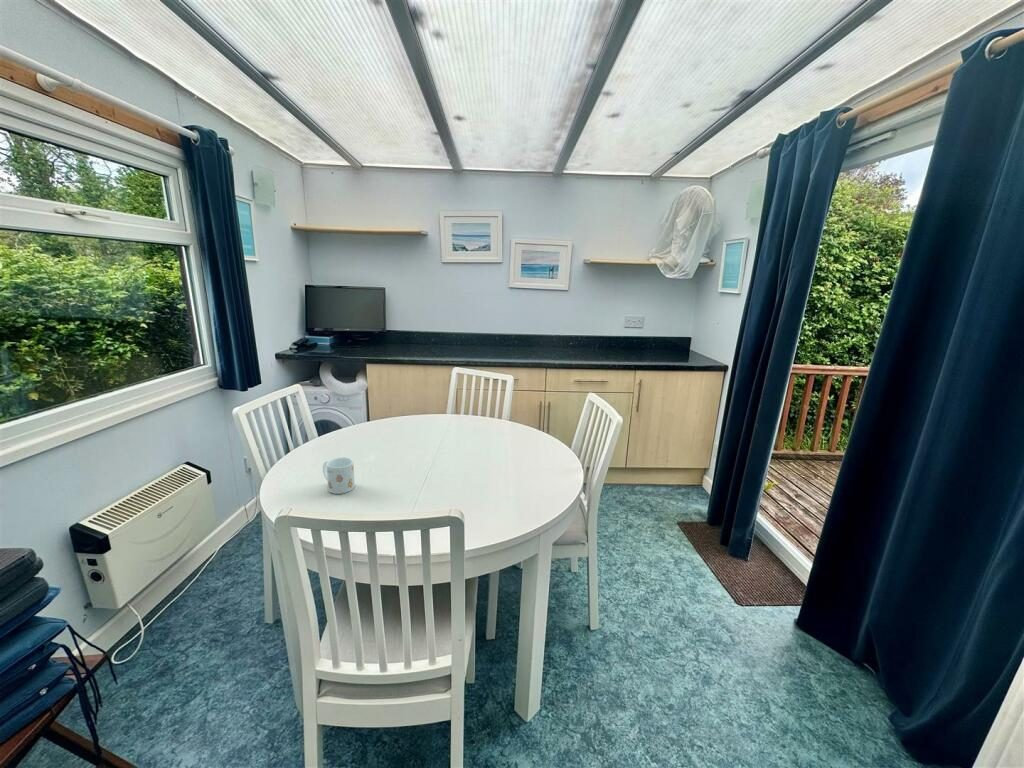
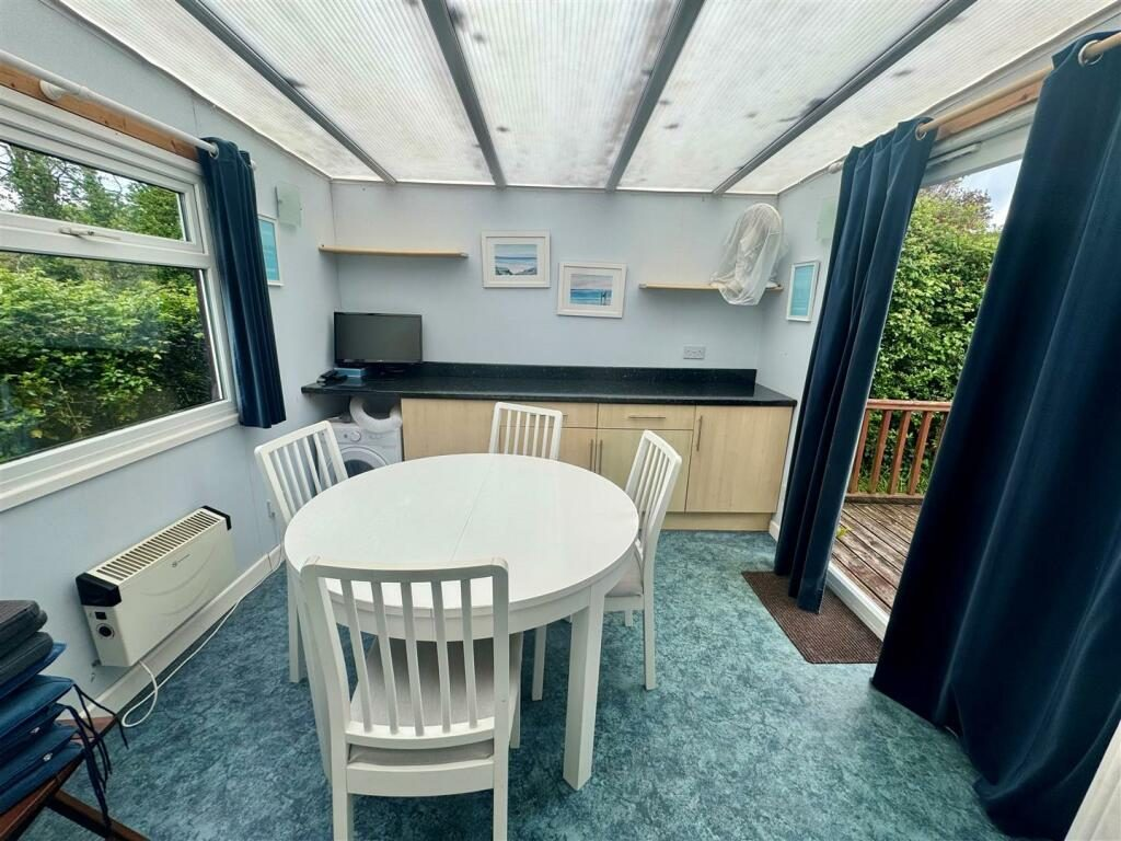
- mug (336, 473)
